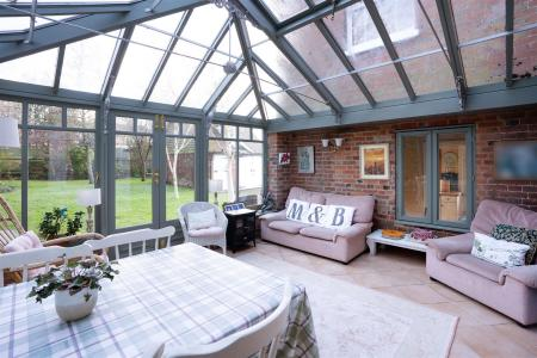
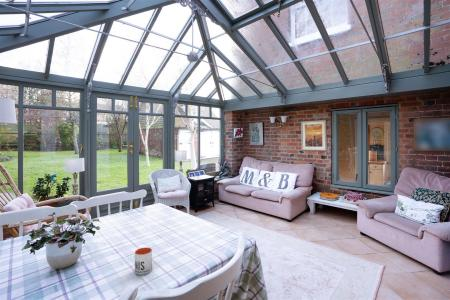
+ mug (143, 258)
